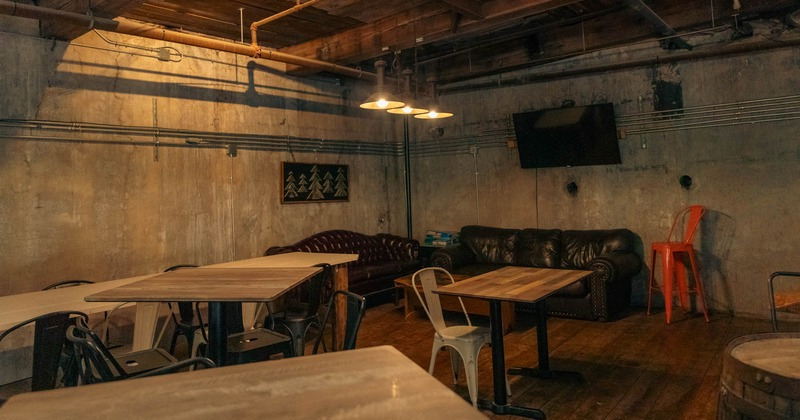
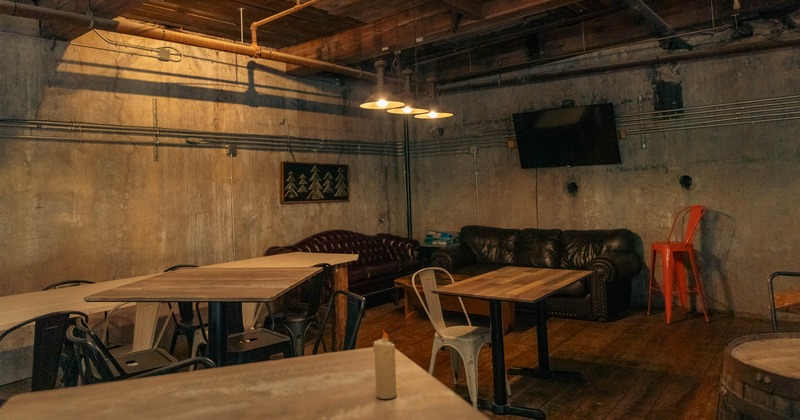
+ candle (384, 362)
